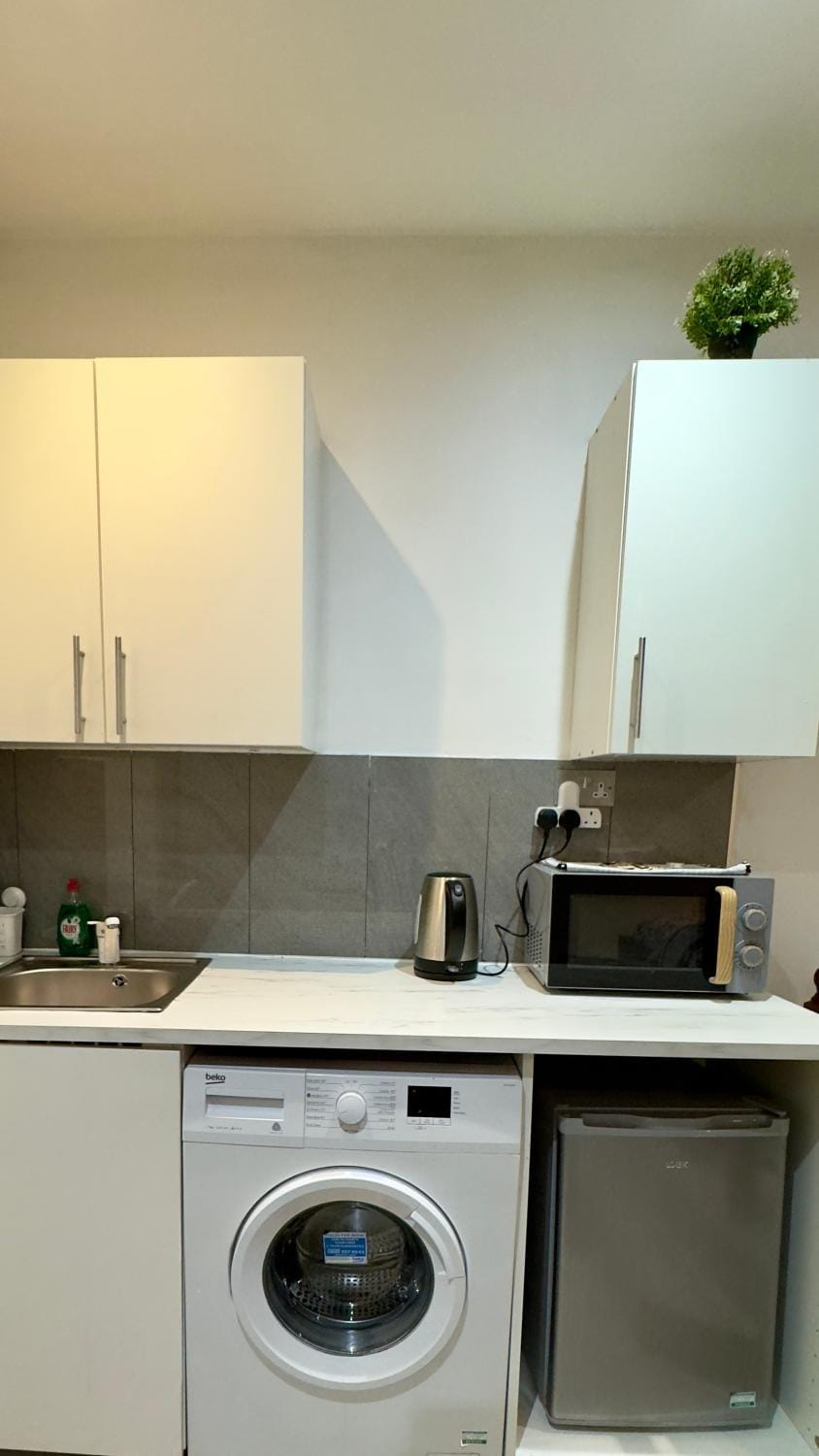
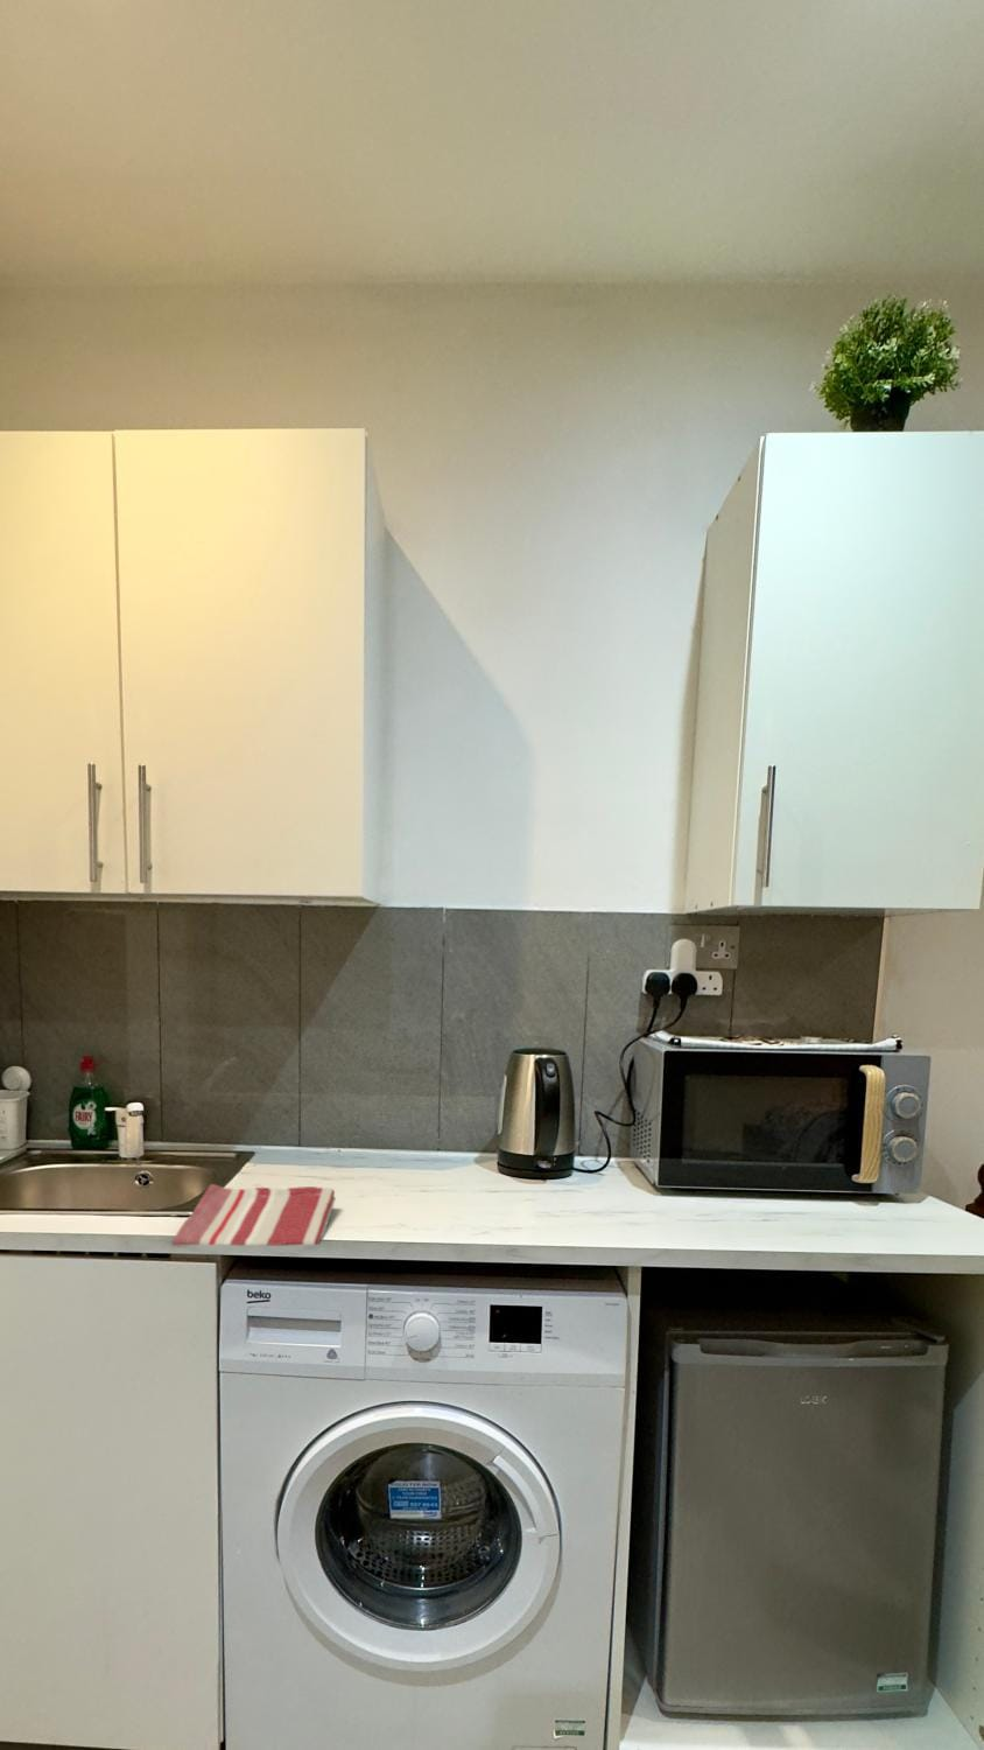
+ dish towel (258, 1215)
